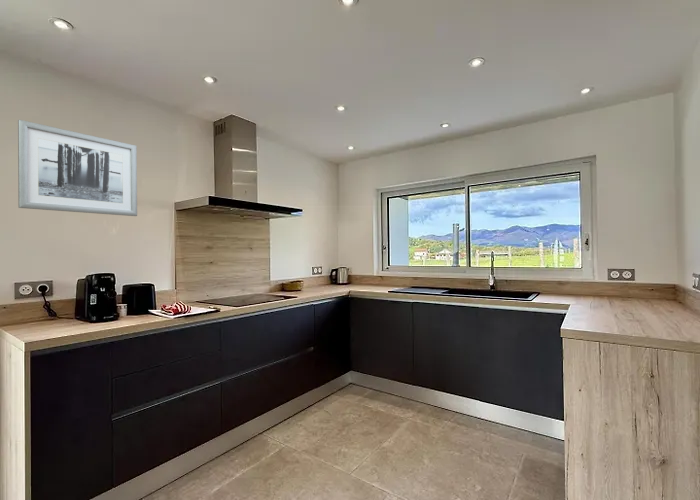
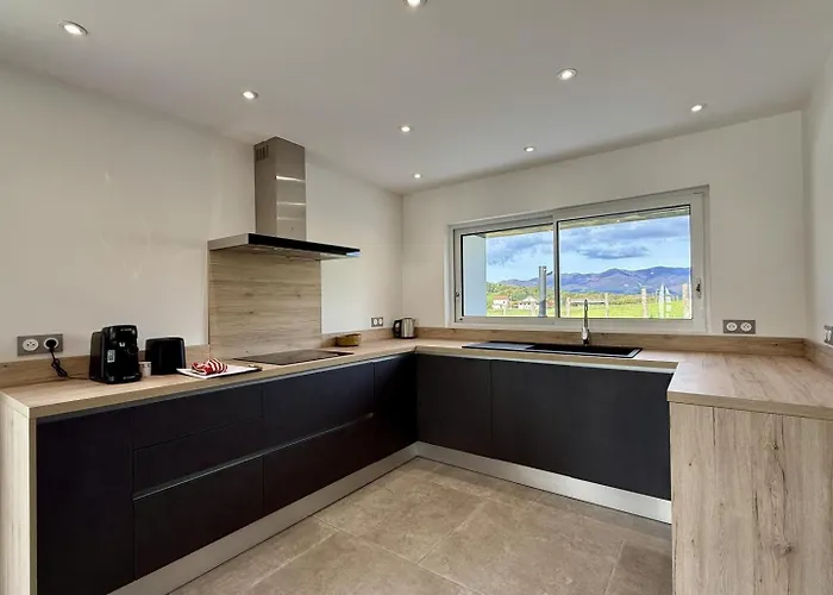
- wall art (84, 173)
